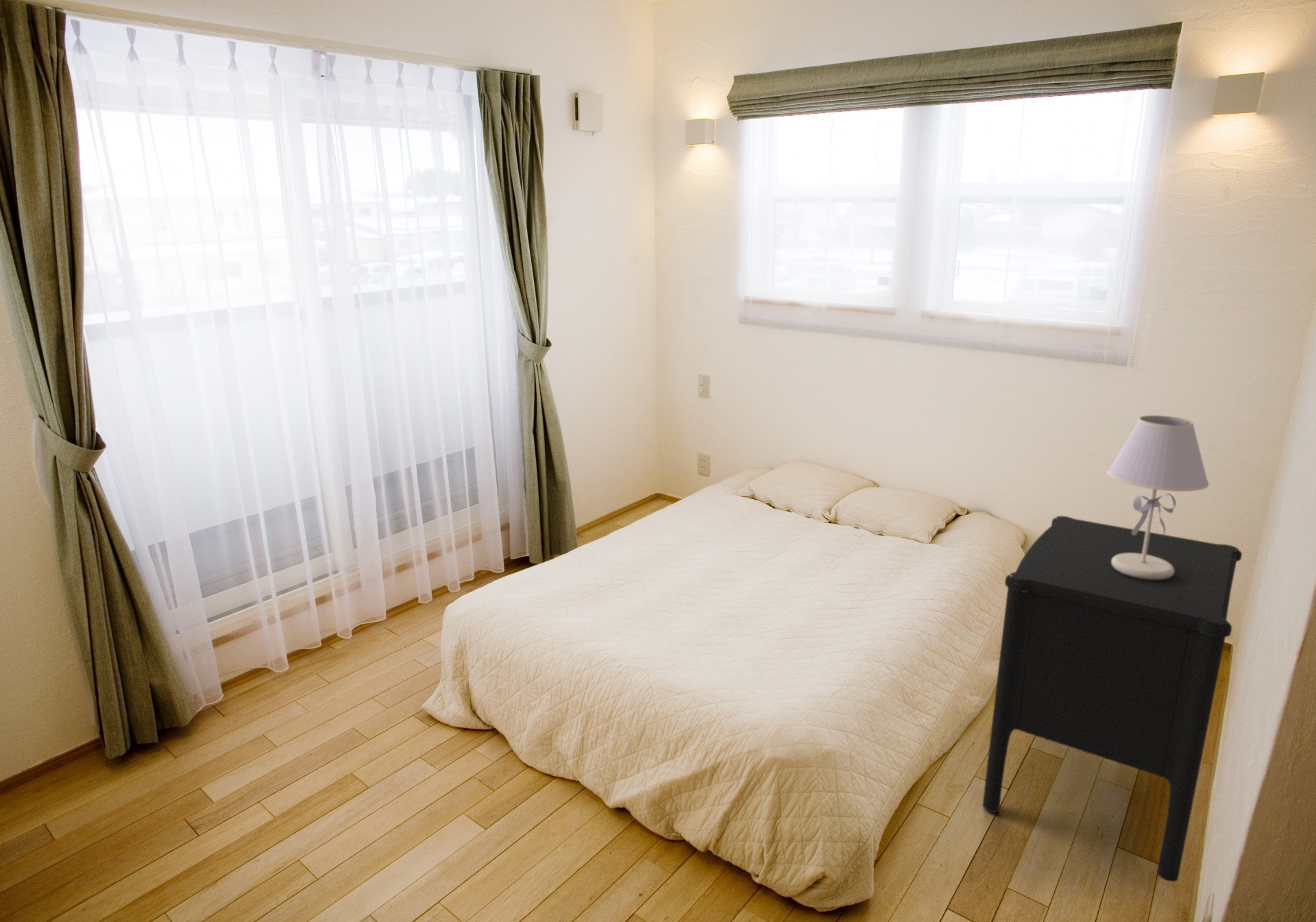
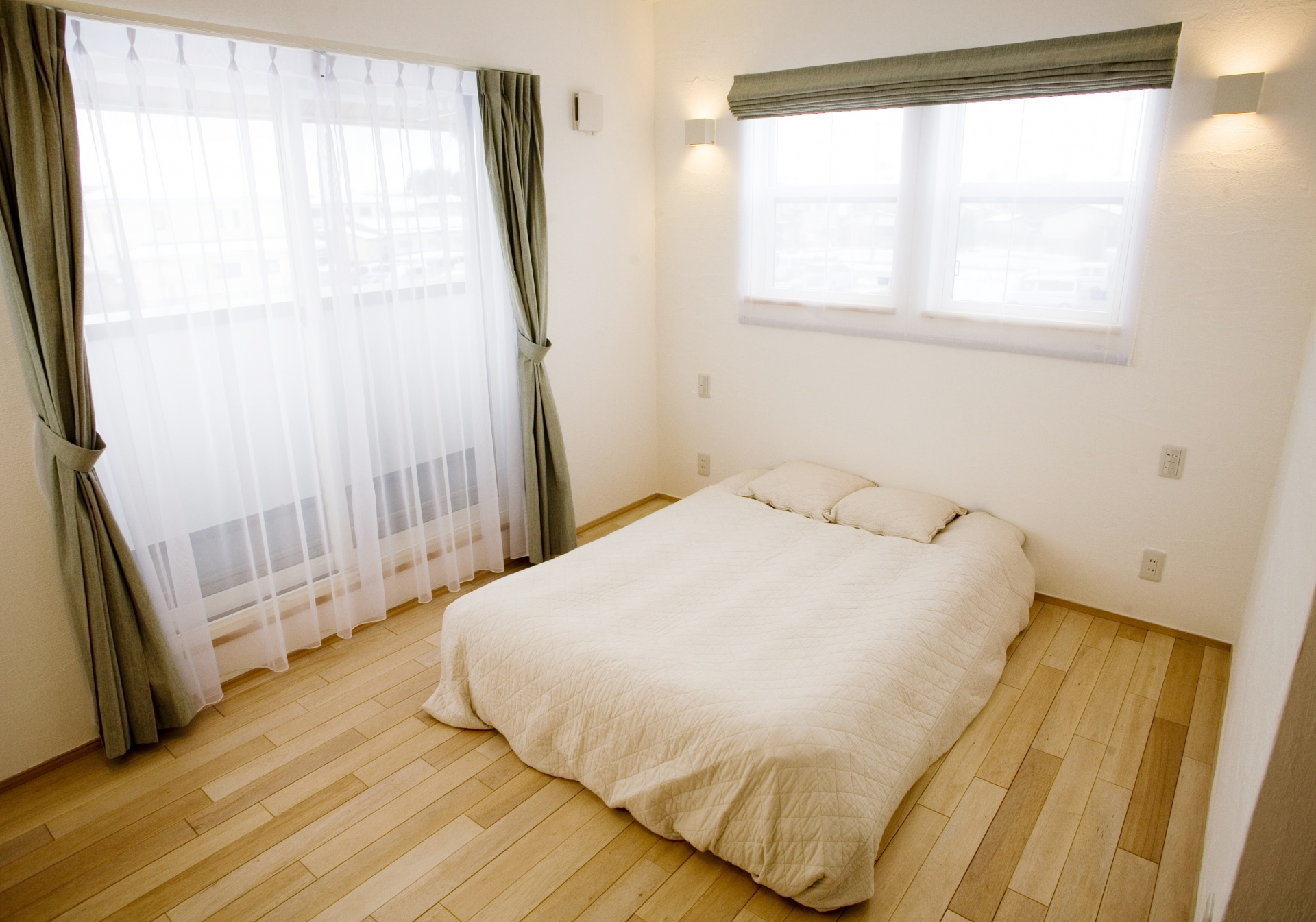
- table lamp (1154, 496)
- nightstand (1108, 677)
